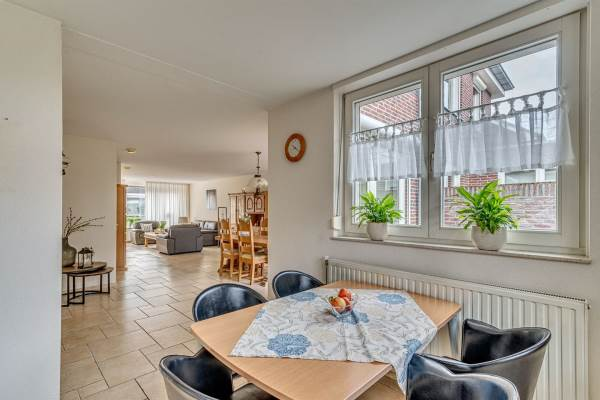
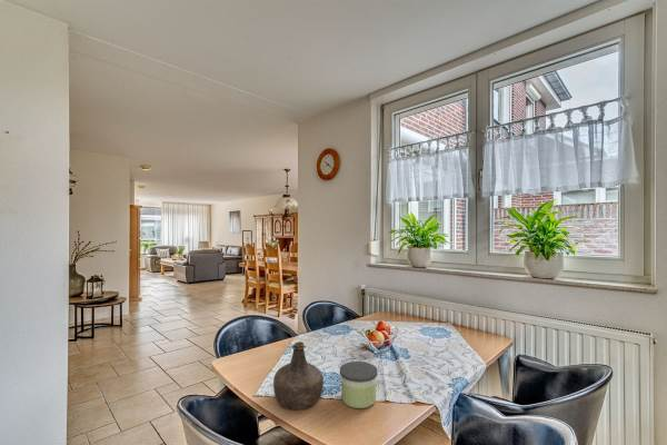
+ candle (358, 384)
+ bottle (298, 370)
